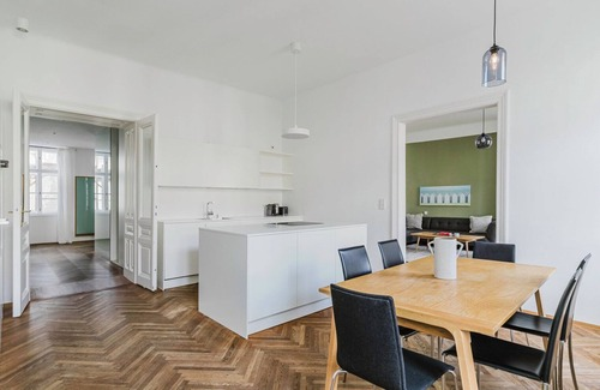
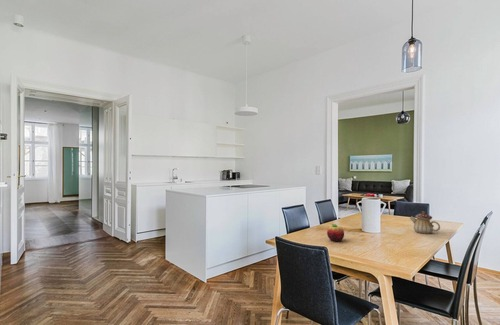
+ fruit (335, 232)
+ teapot (424, 221)
